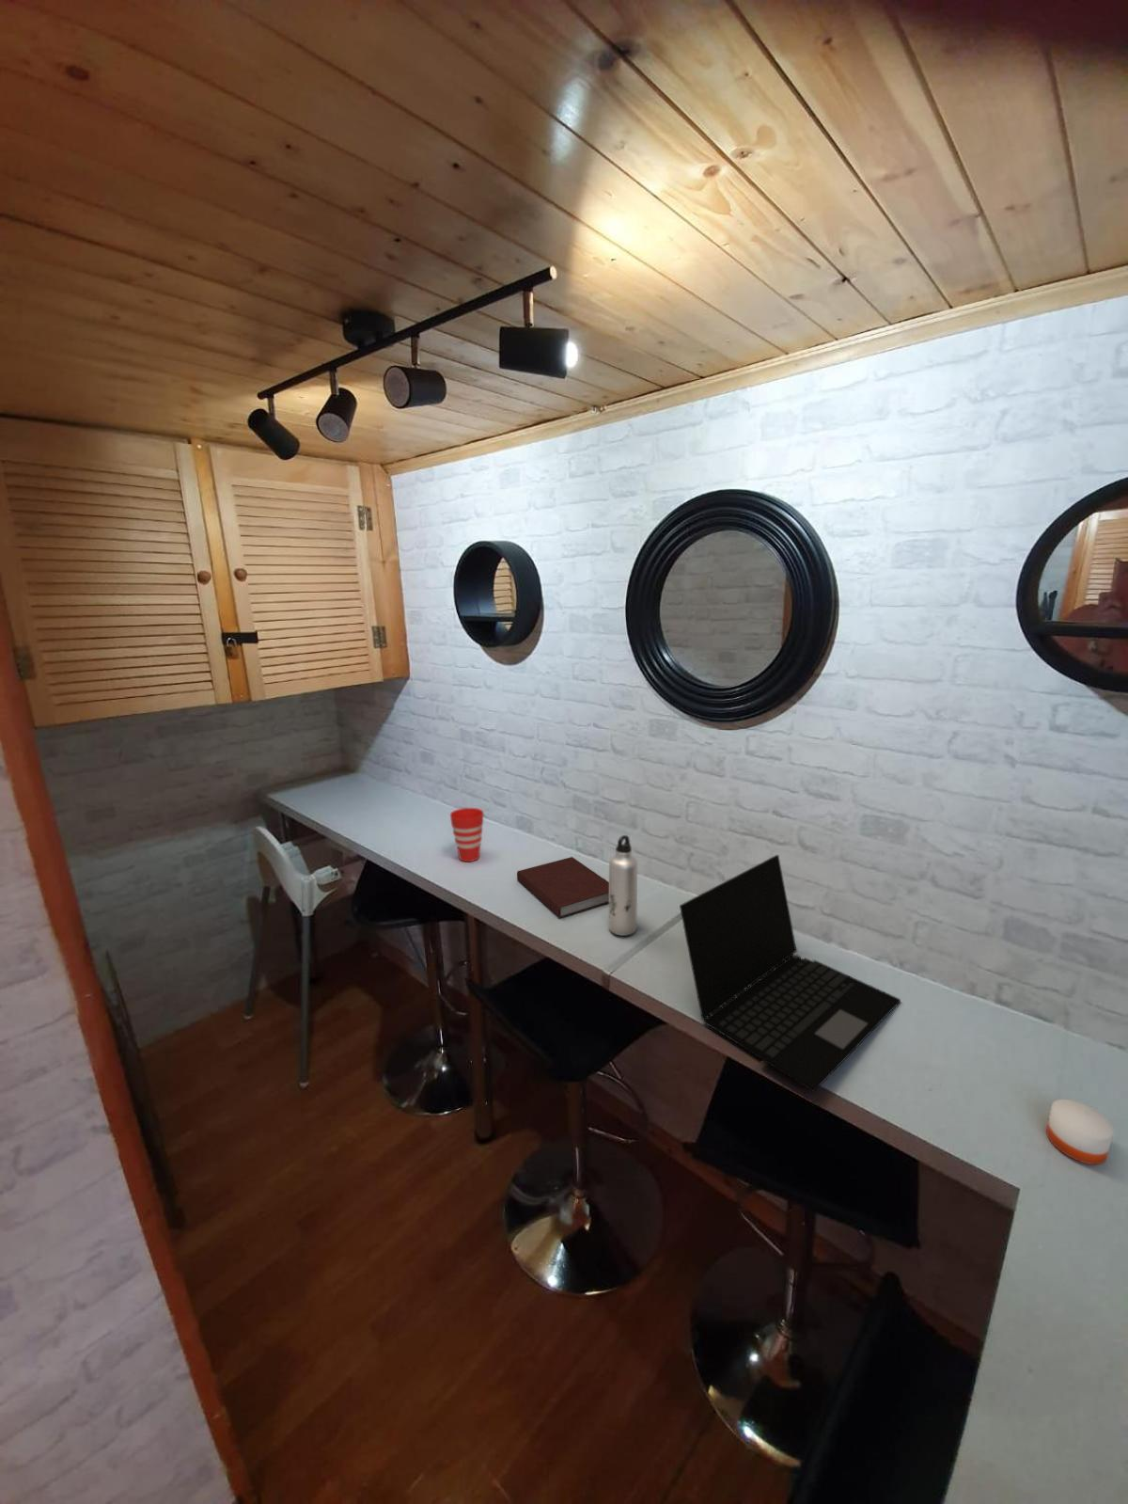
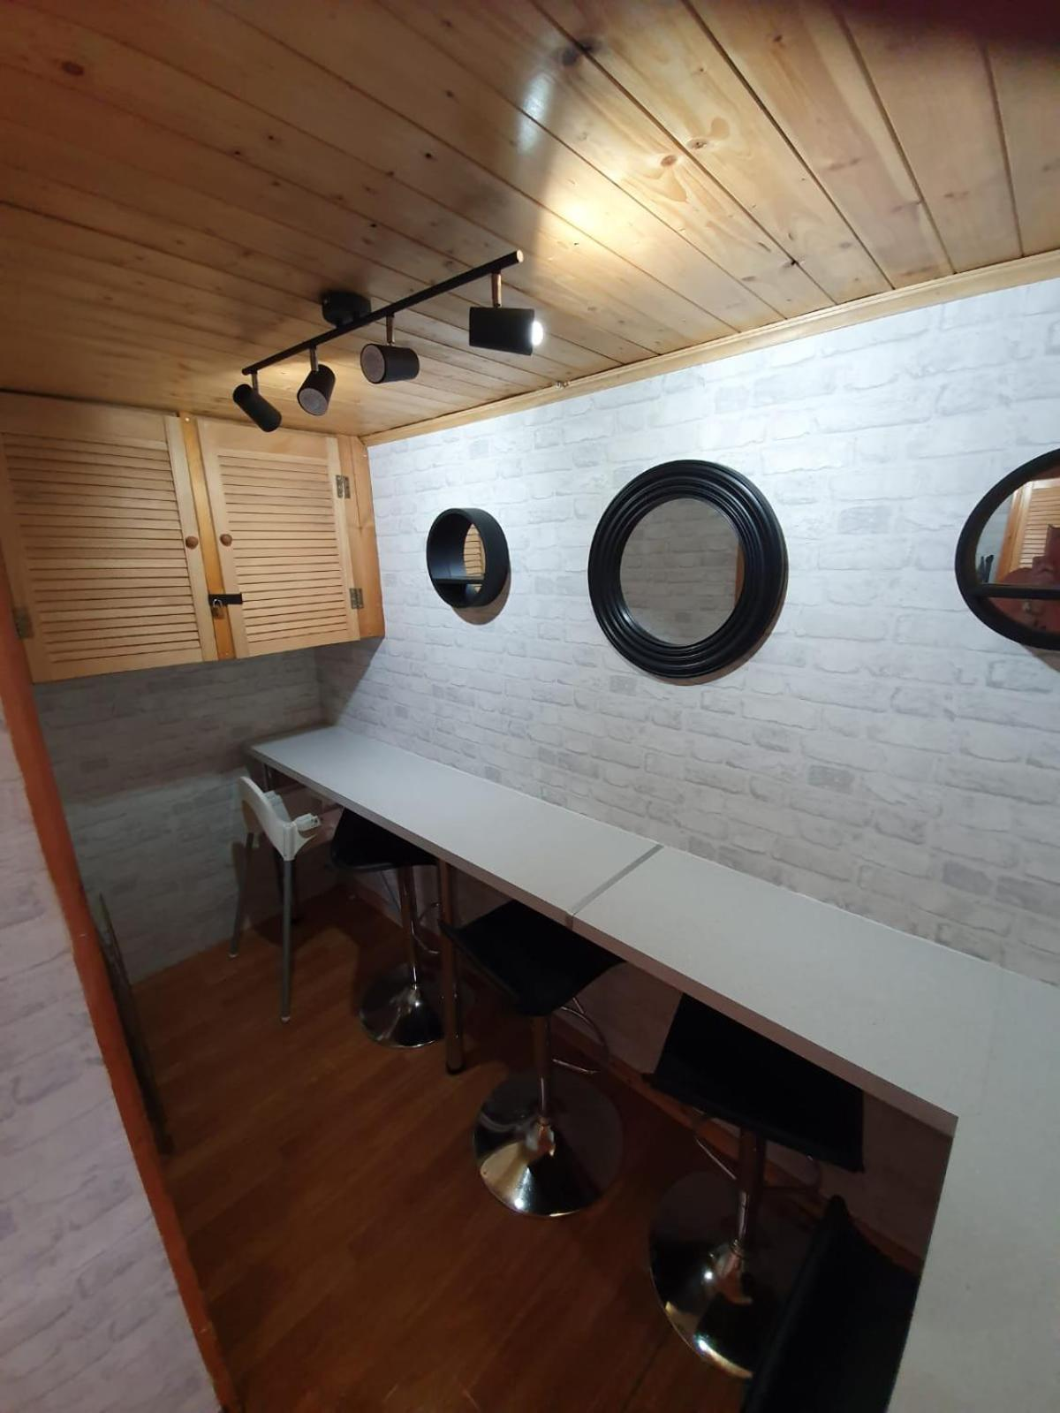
- notebook (566, 884)
- candle (1082, 1116)
- laptop (791, 955)
- water bottle (622, 883)
- cup (468, 836)
